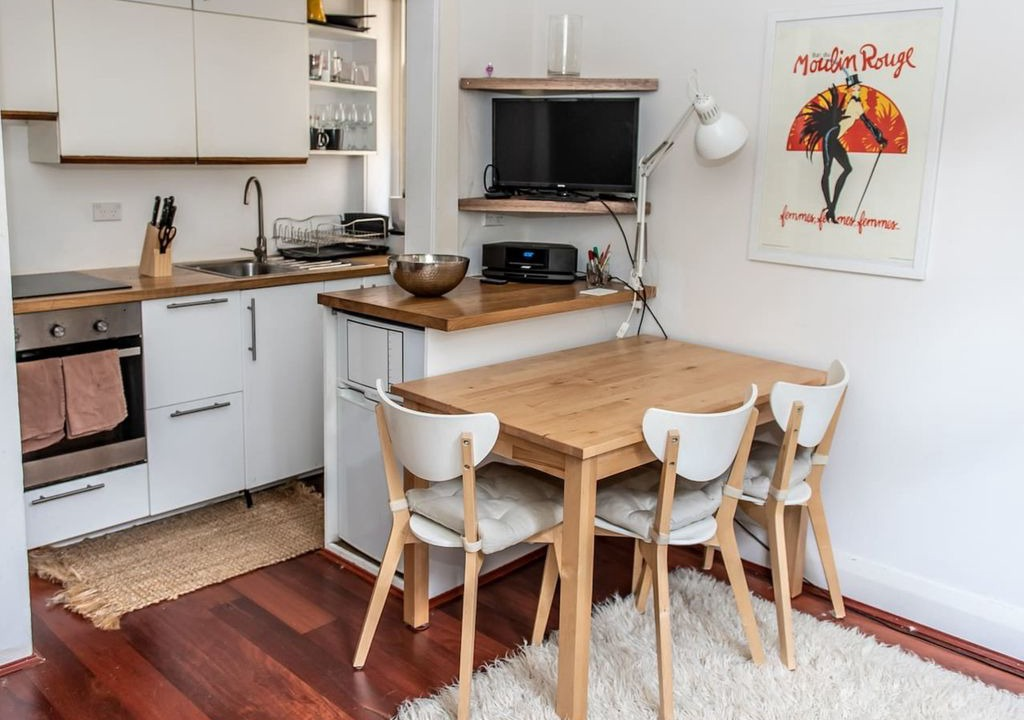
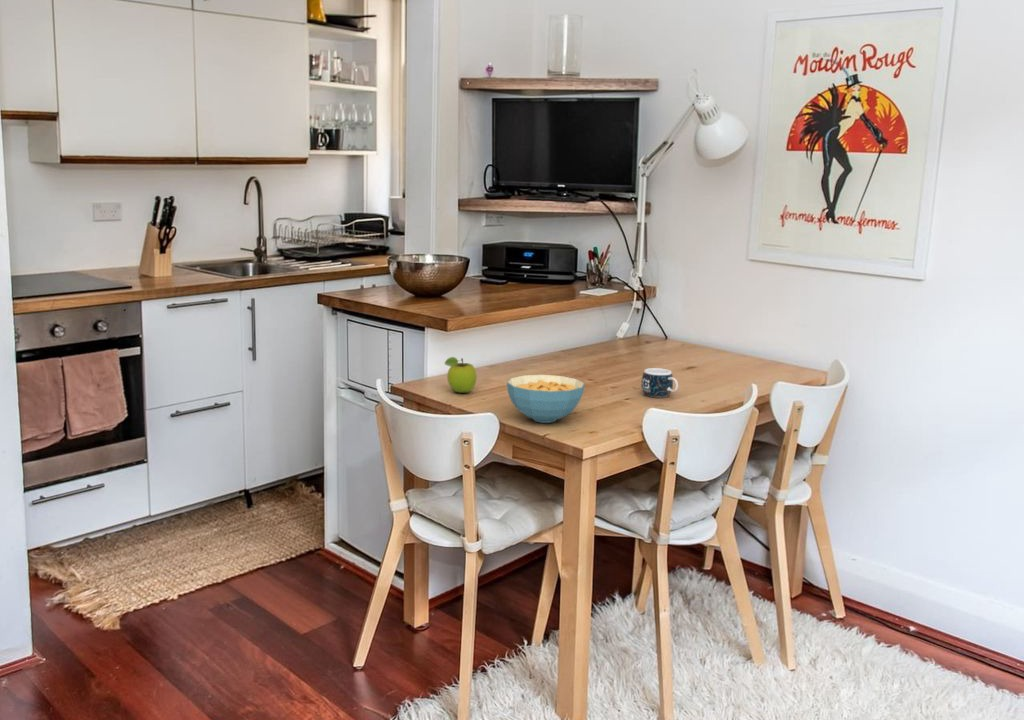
+ mug (661, 383)
+ fruit (459, 374)
+ cereal bowl (545, 401)
